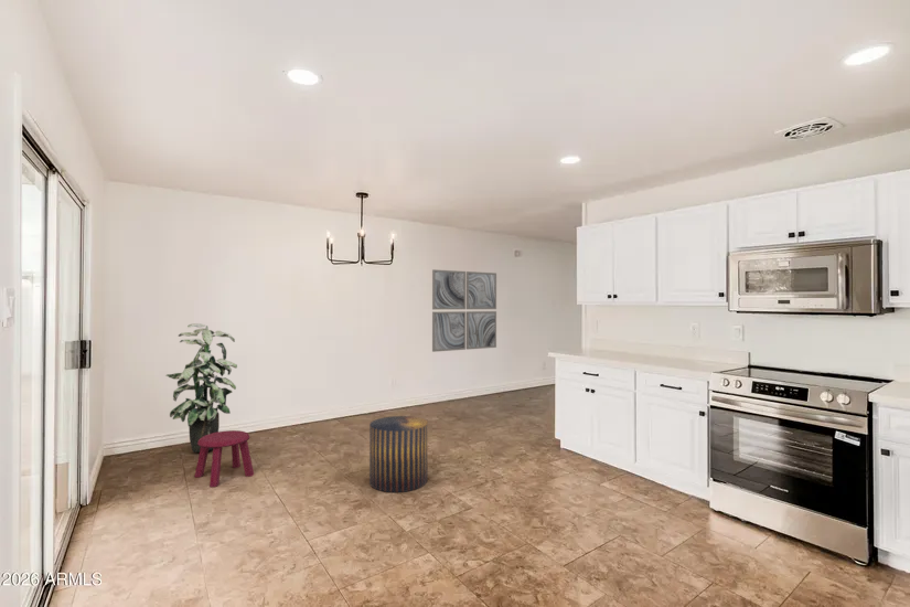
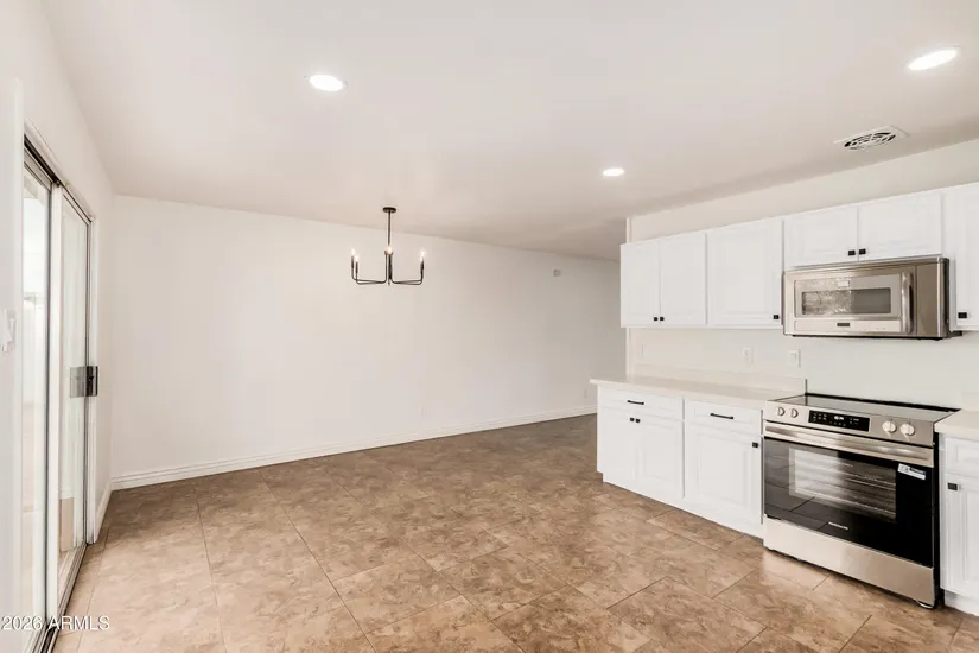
- stool (398, 451)
- indoor plant (202, 386)
- stool (221, 455)
- wall art (464, 311)
